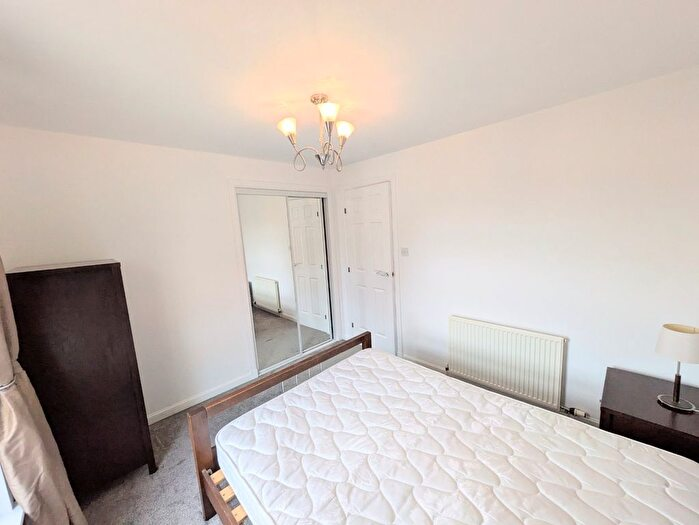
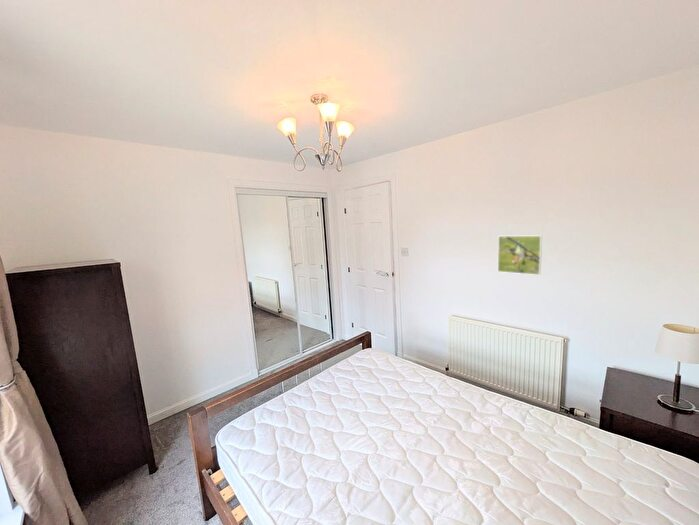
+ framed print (518, 254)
